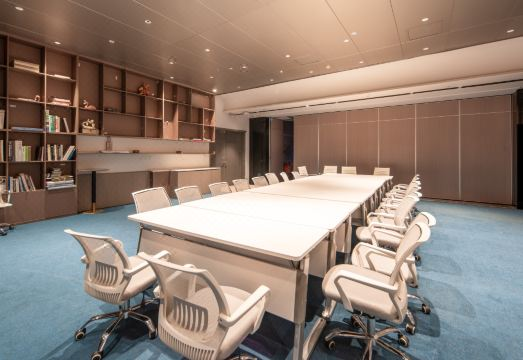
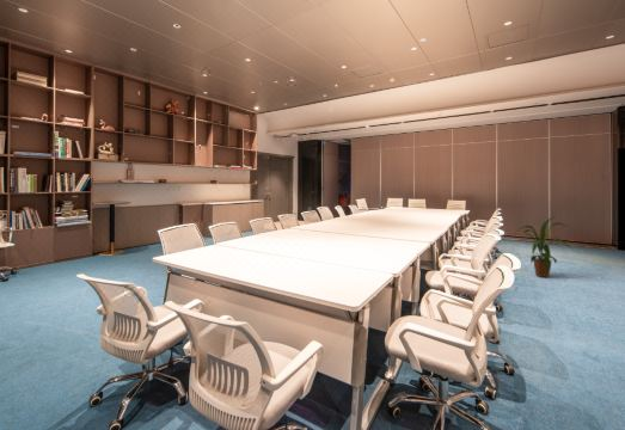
+ house plant (540, 245)
